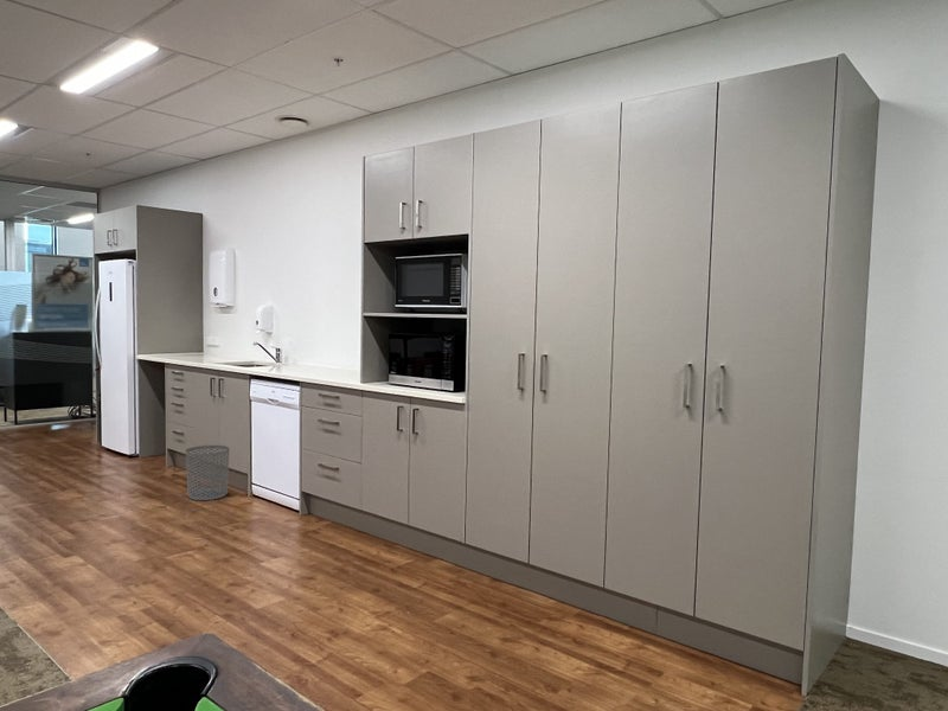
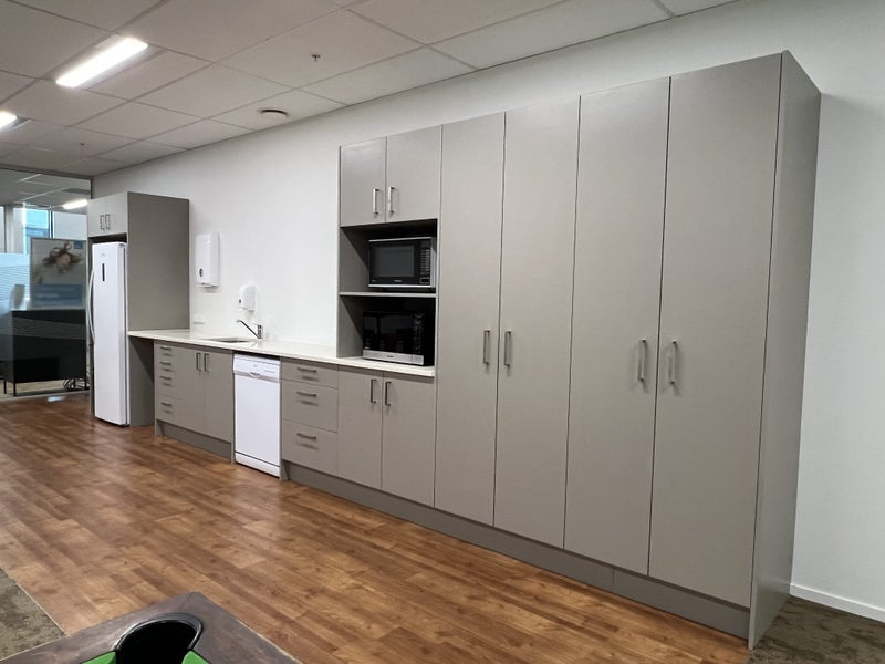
- waste bin (207, 472)
